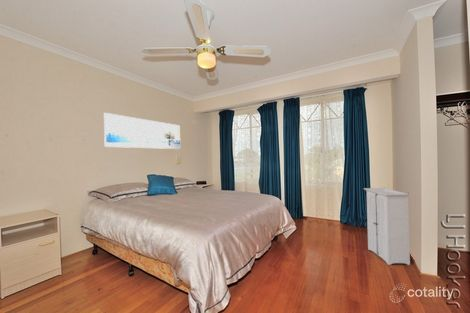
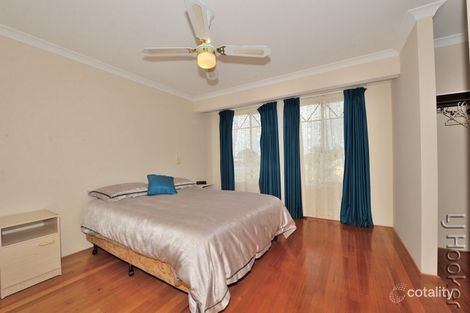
- storage cabinet (385, 223)
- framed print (149, 134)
